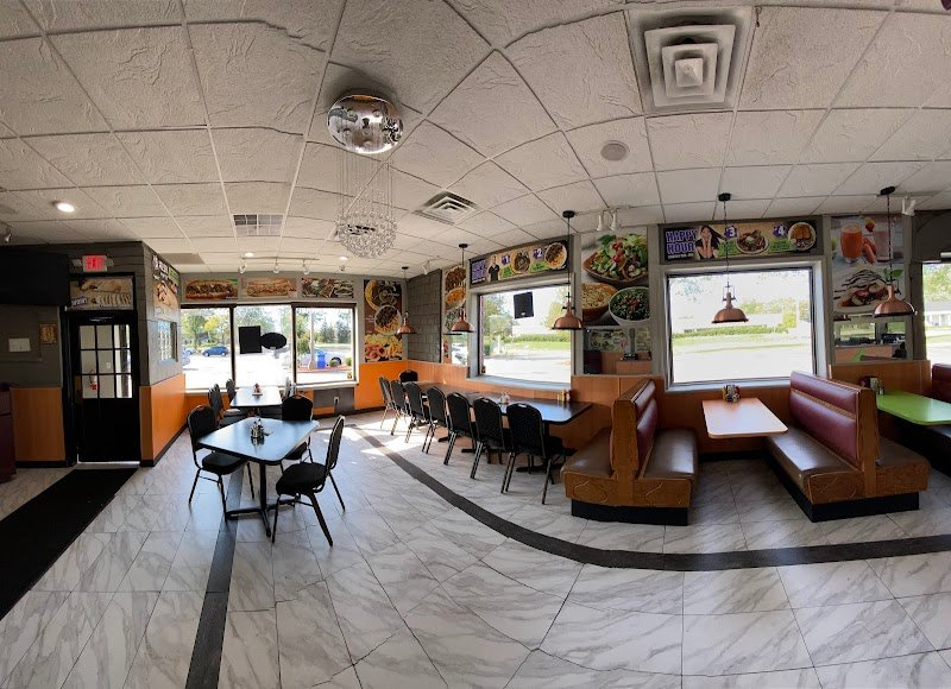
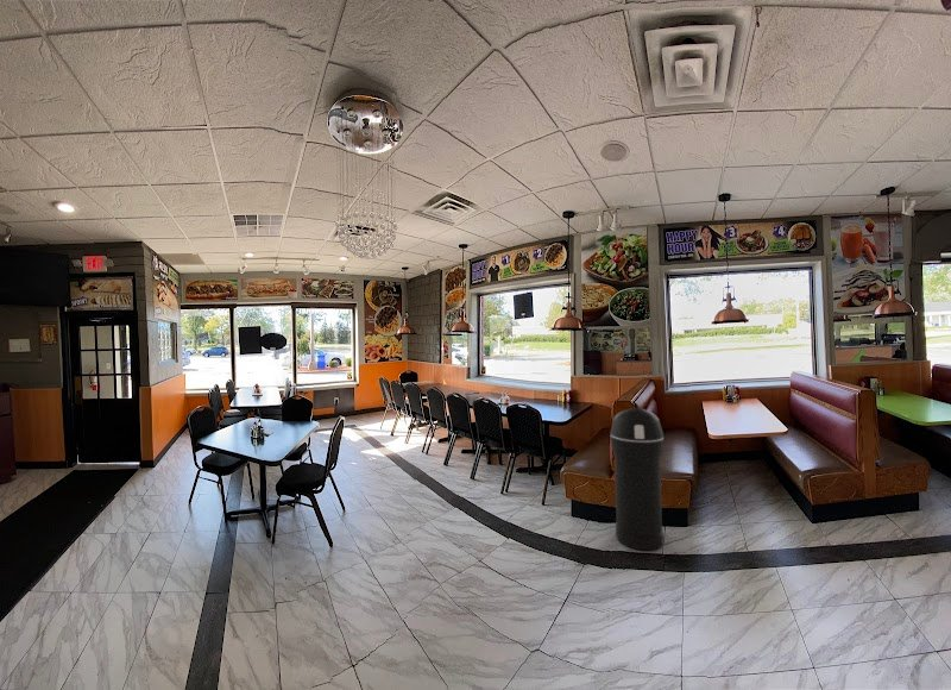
+ trash can (637, 472)
